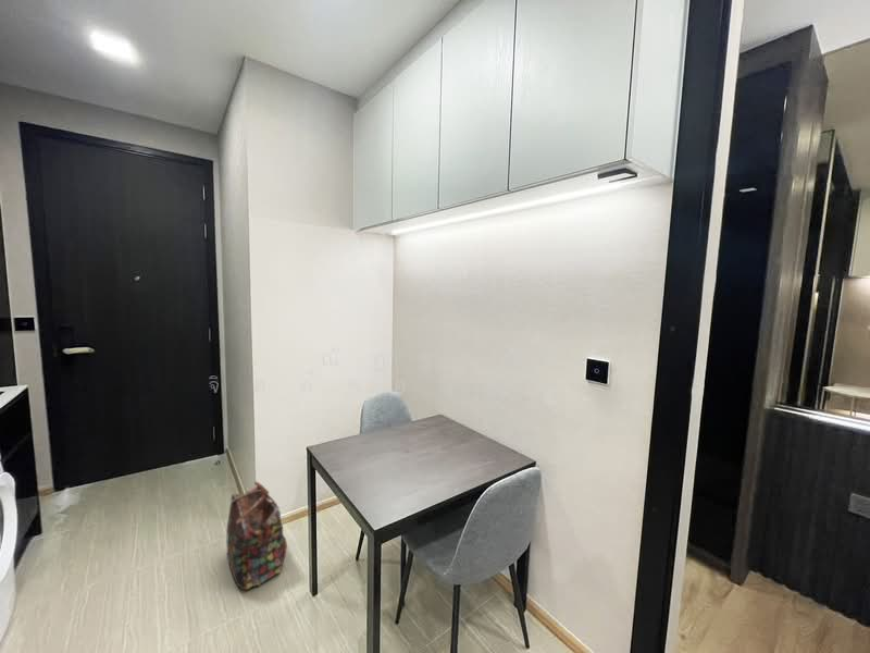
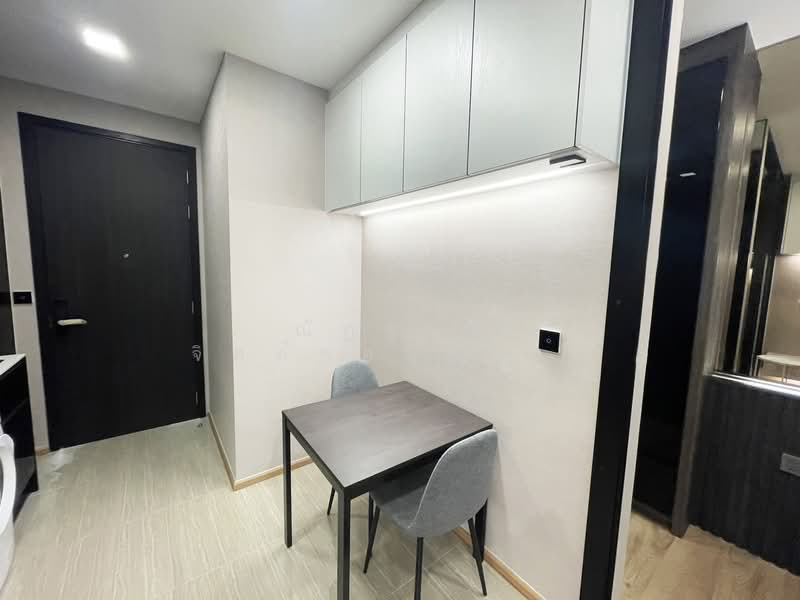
- backpack (253, 525)
